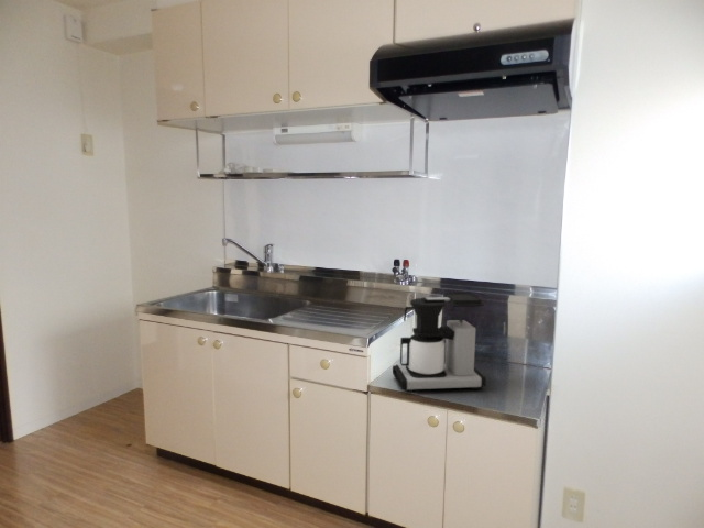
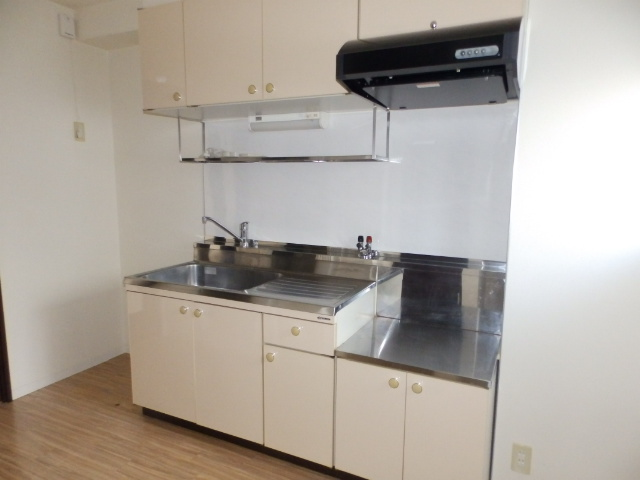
- coffee maker (438, 340)
